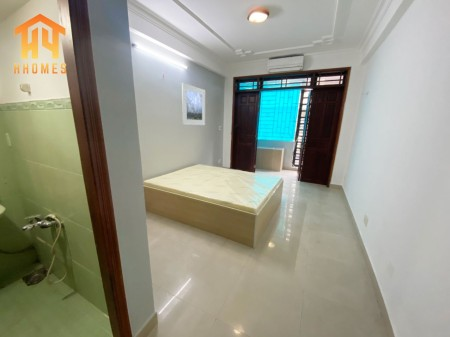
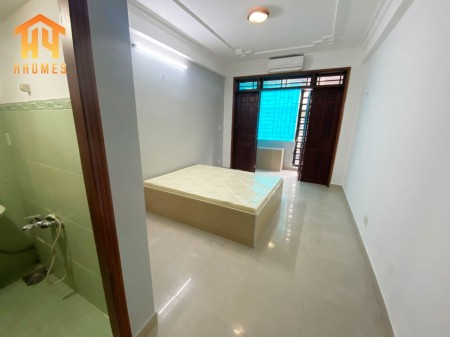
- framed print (194, 106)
